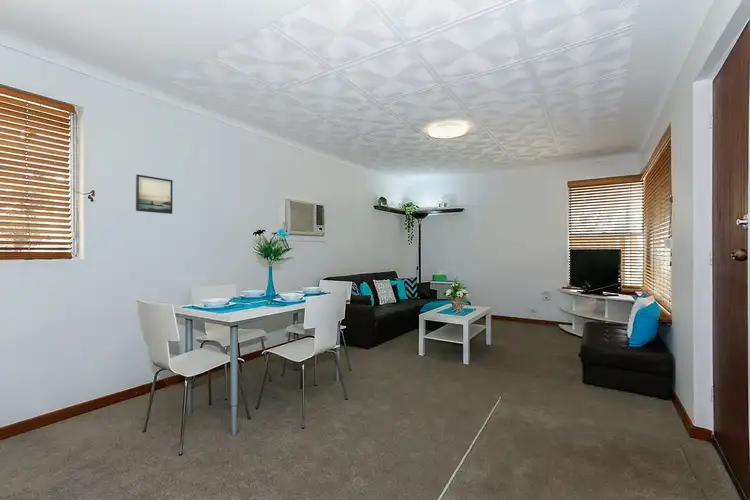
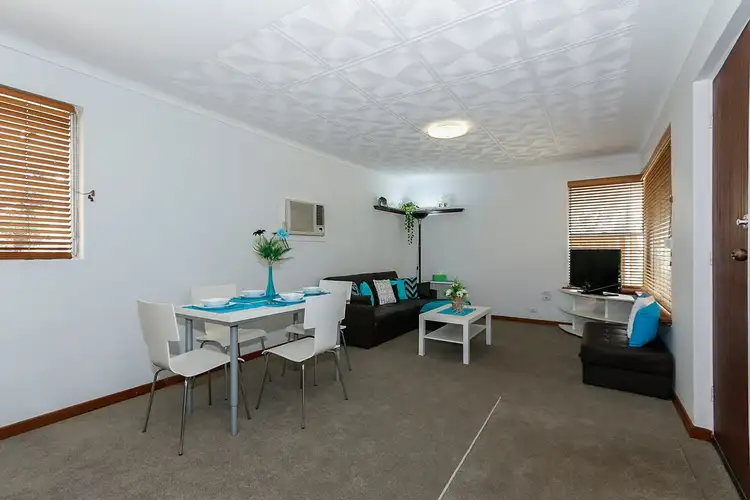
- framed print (154, 194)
